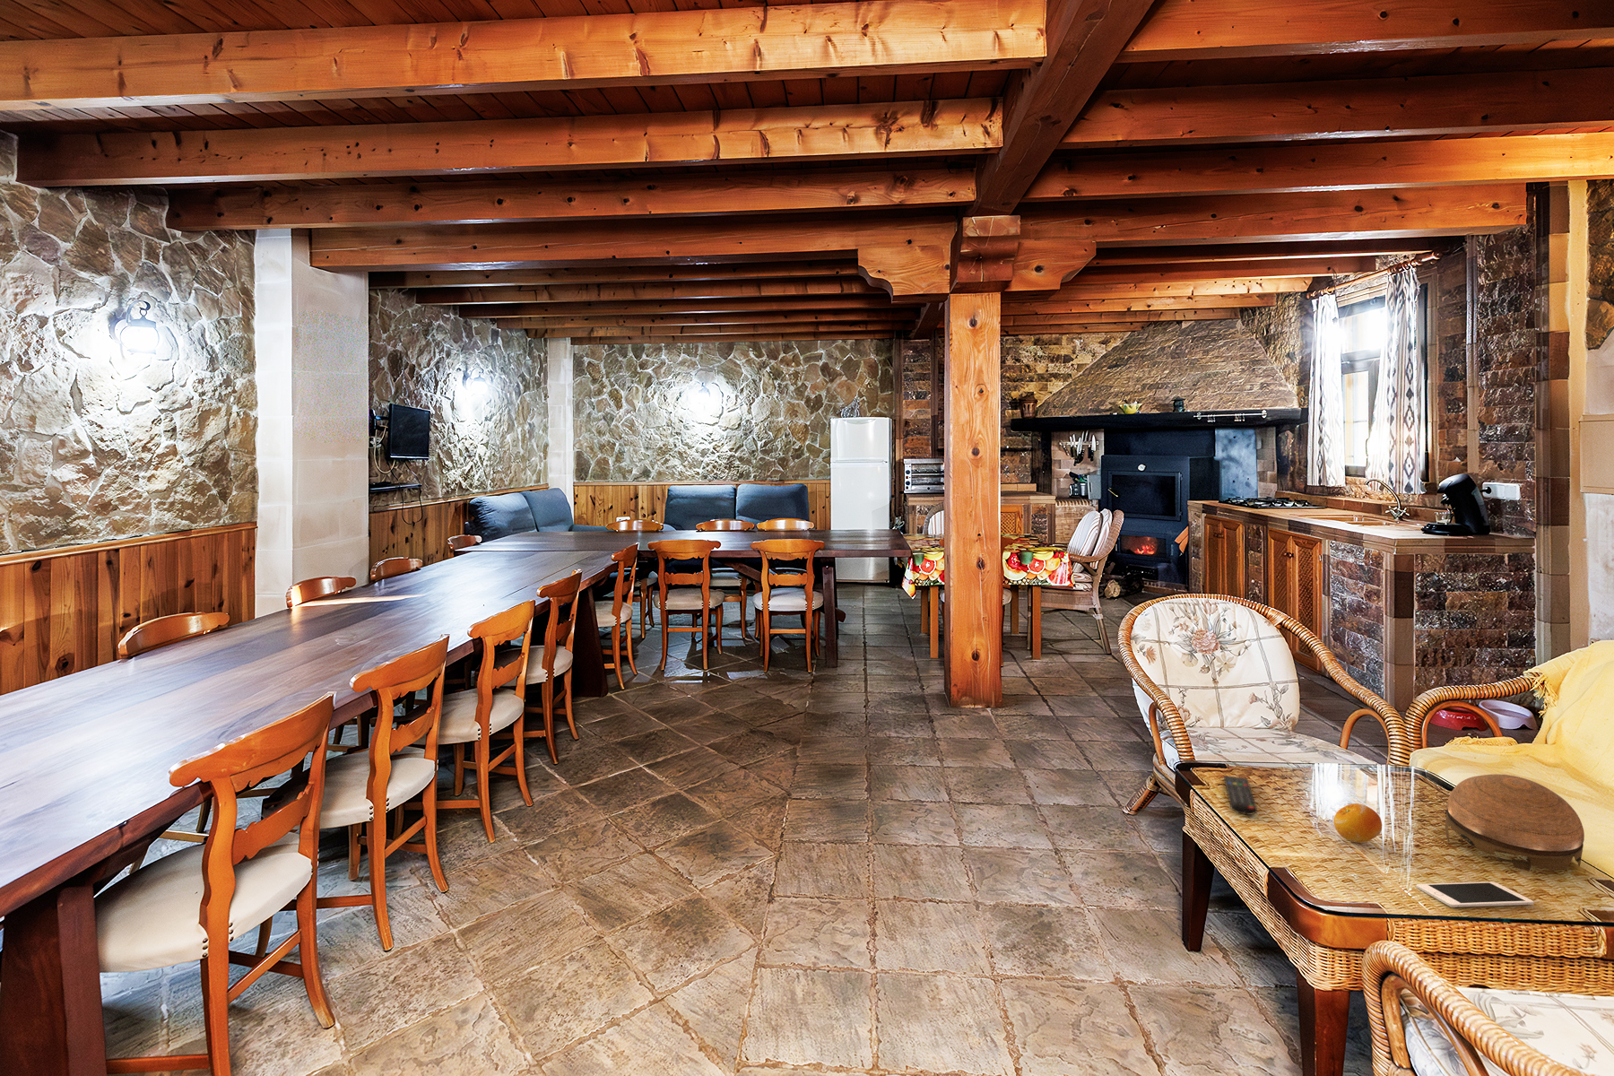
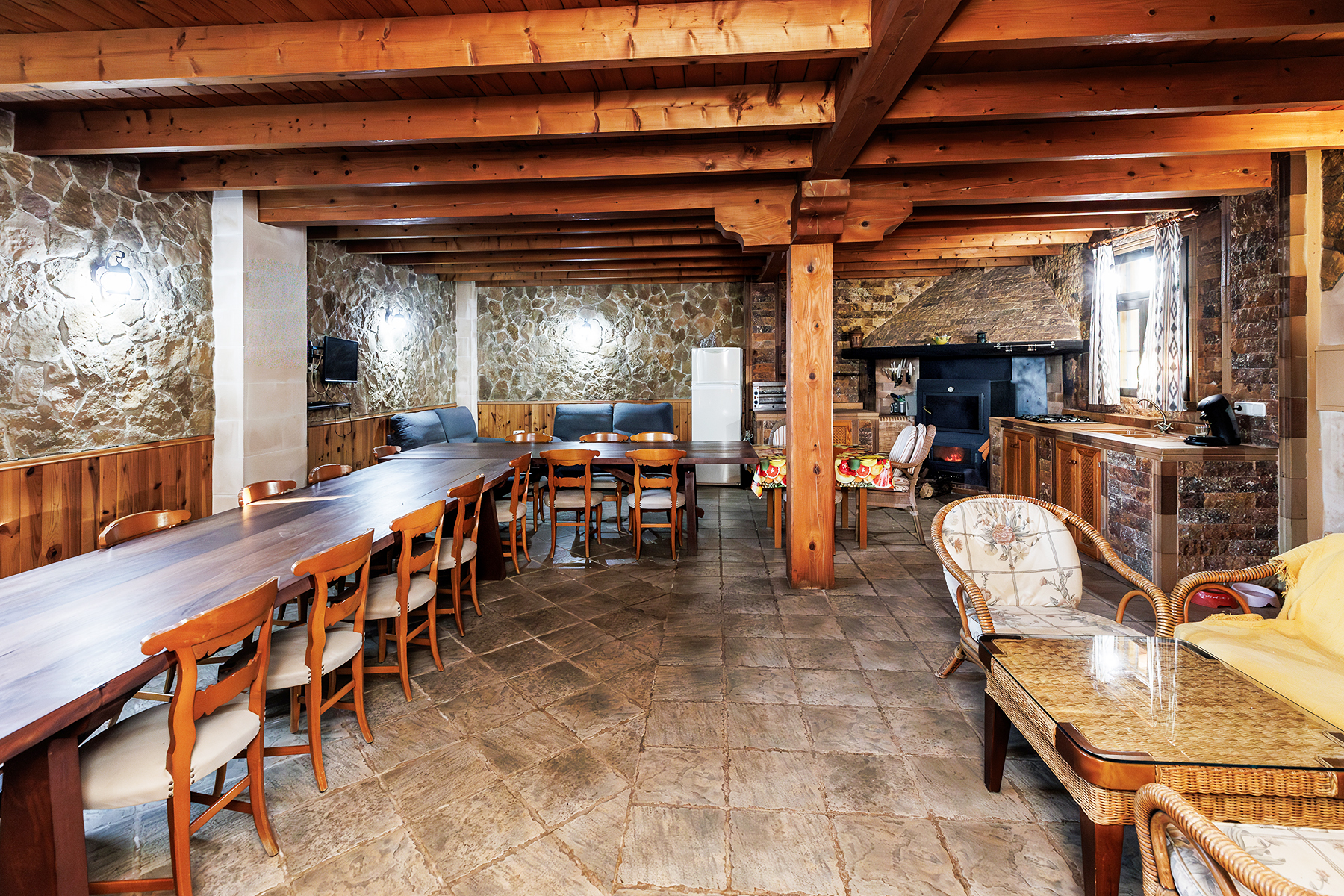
- remote control (1239, 795)
- decorative bowl (1512, 815)
- fruit (1357, 823)
- cell phone (1473, 893)
